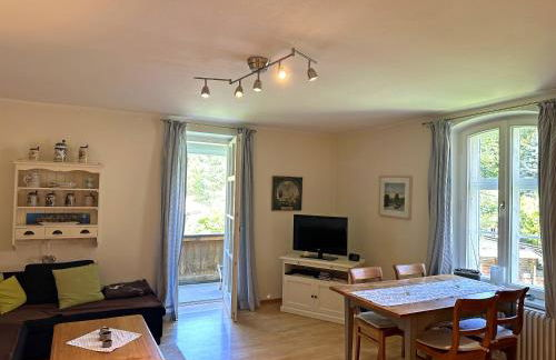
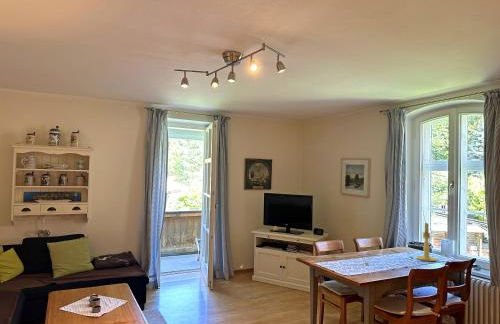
+ candle holder (426, 240)
